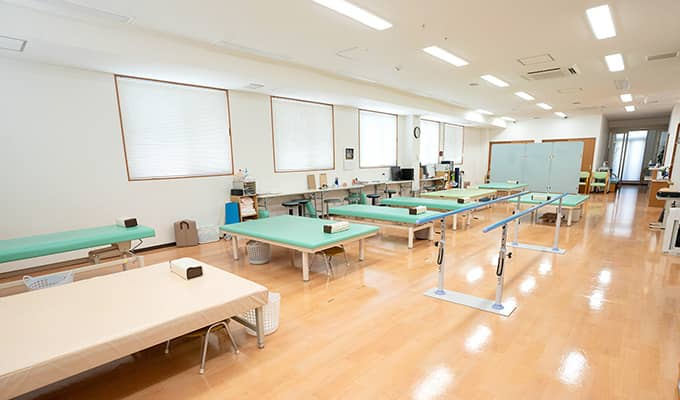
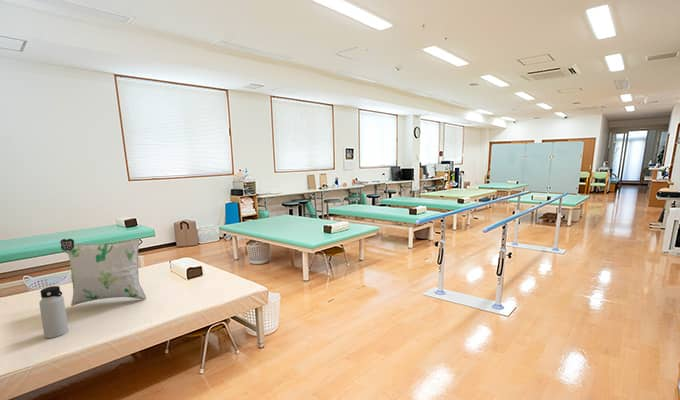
+ water bottle (53, 311)
+ decorative pillow (104, 270)
